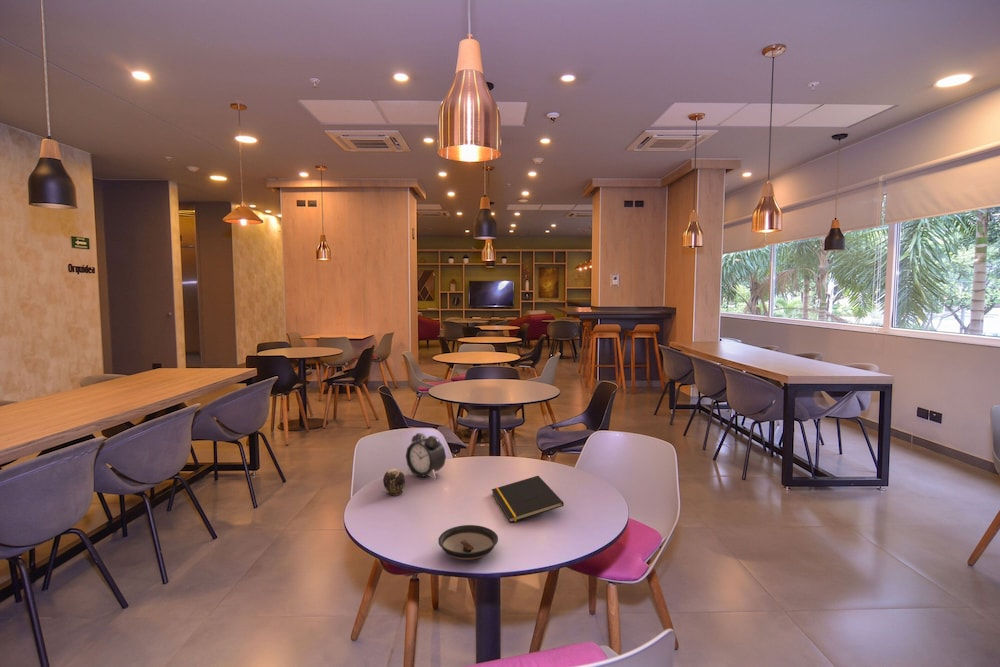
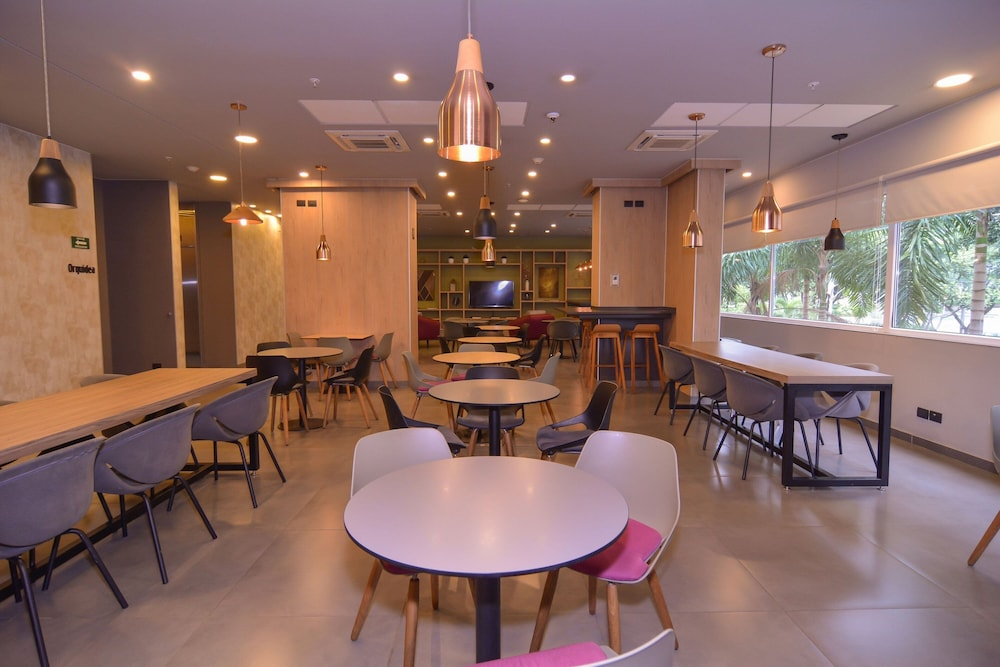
- decorative egg (394, 480)
- saucer (468, 545)
- alarm clock (425, 454)
- notepad (525, 497)
